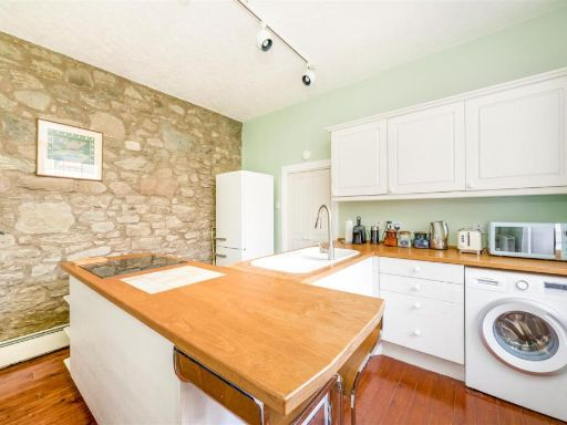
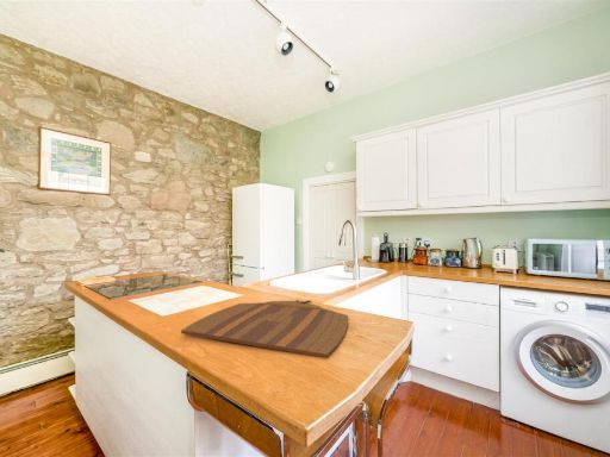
+ cutting board (279, 315)
